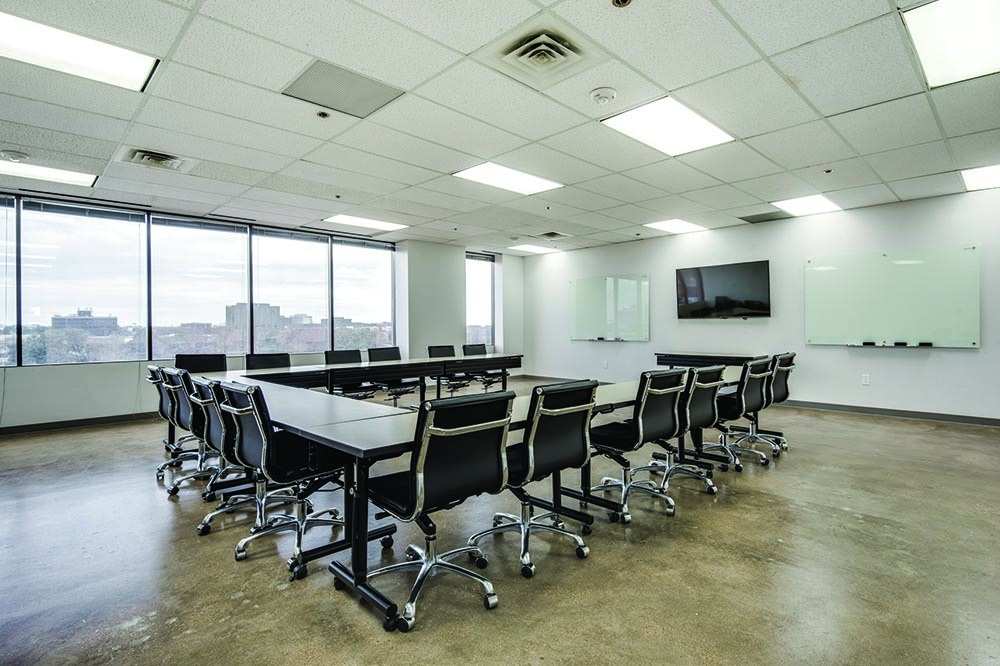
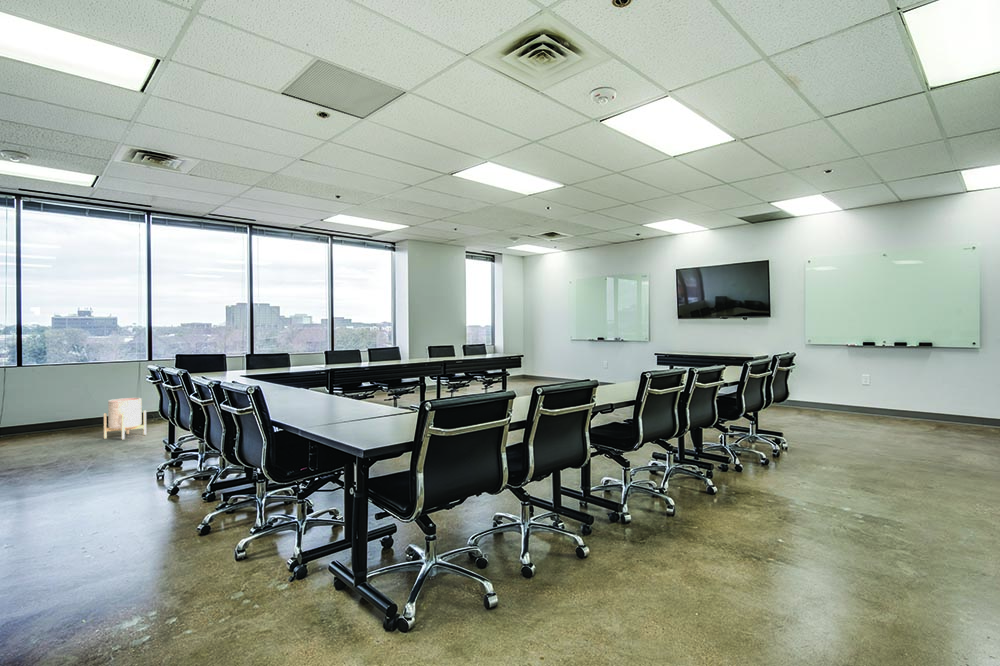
+ planter (125, 417)
